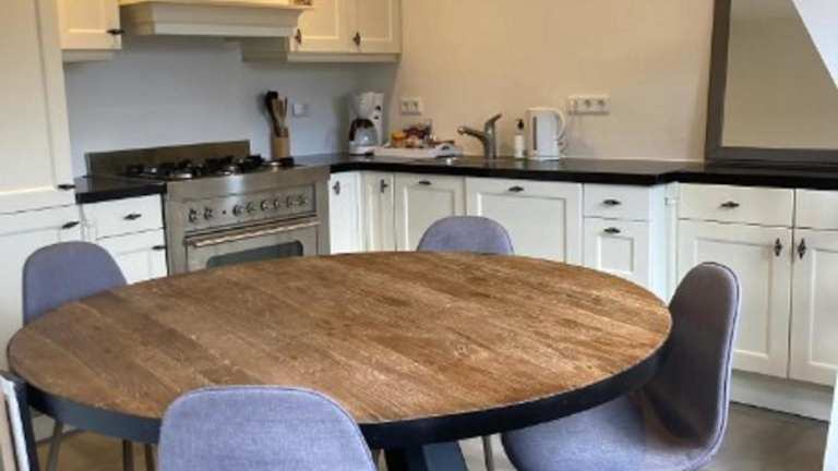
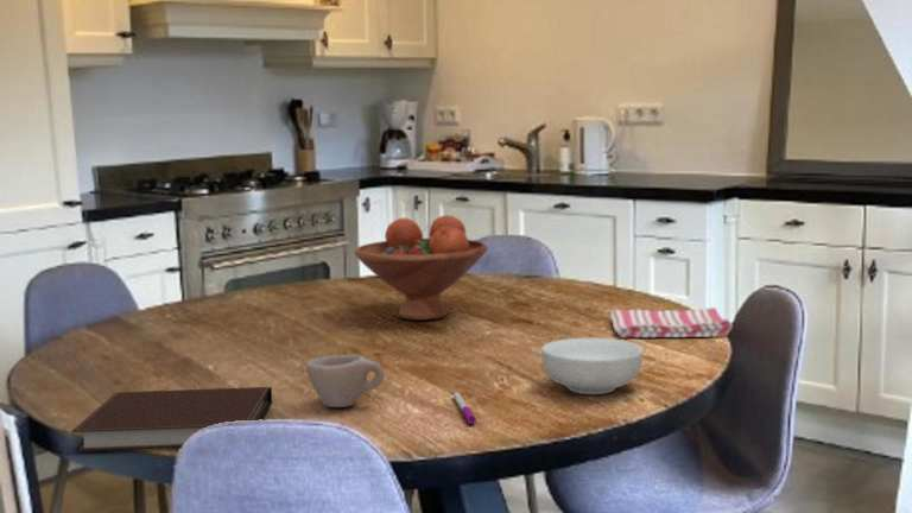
+ cup (346, 381)
+ fruit bowl (422, 267)
+ dish towel (667, 319)
+ cereal bowl (591, 367)
+ notebook (178, 416)
+ pen (463, 406)
